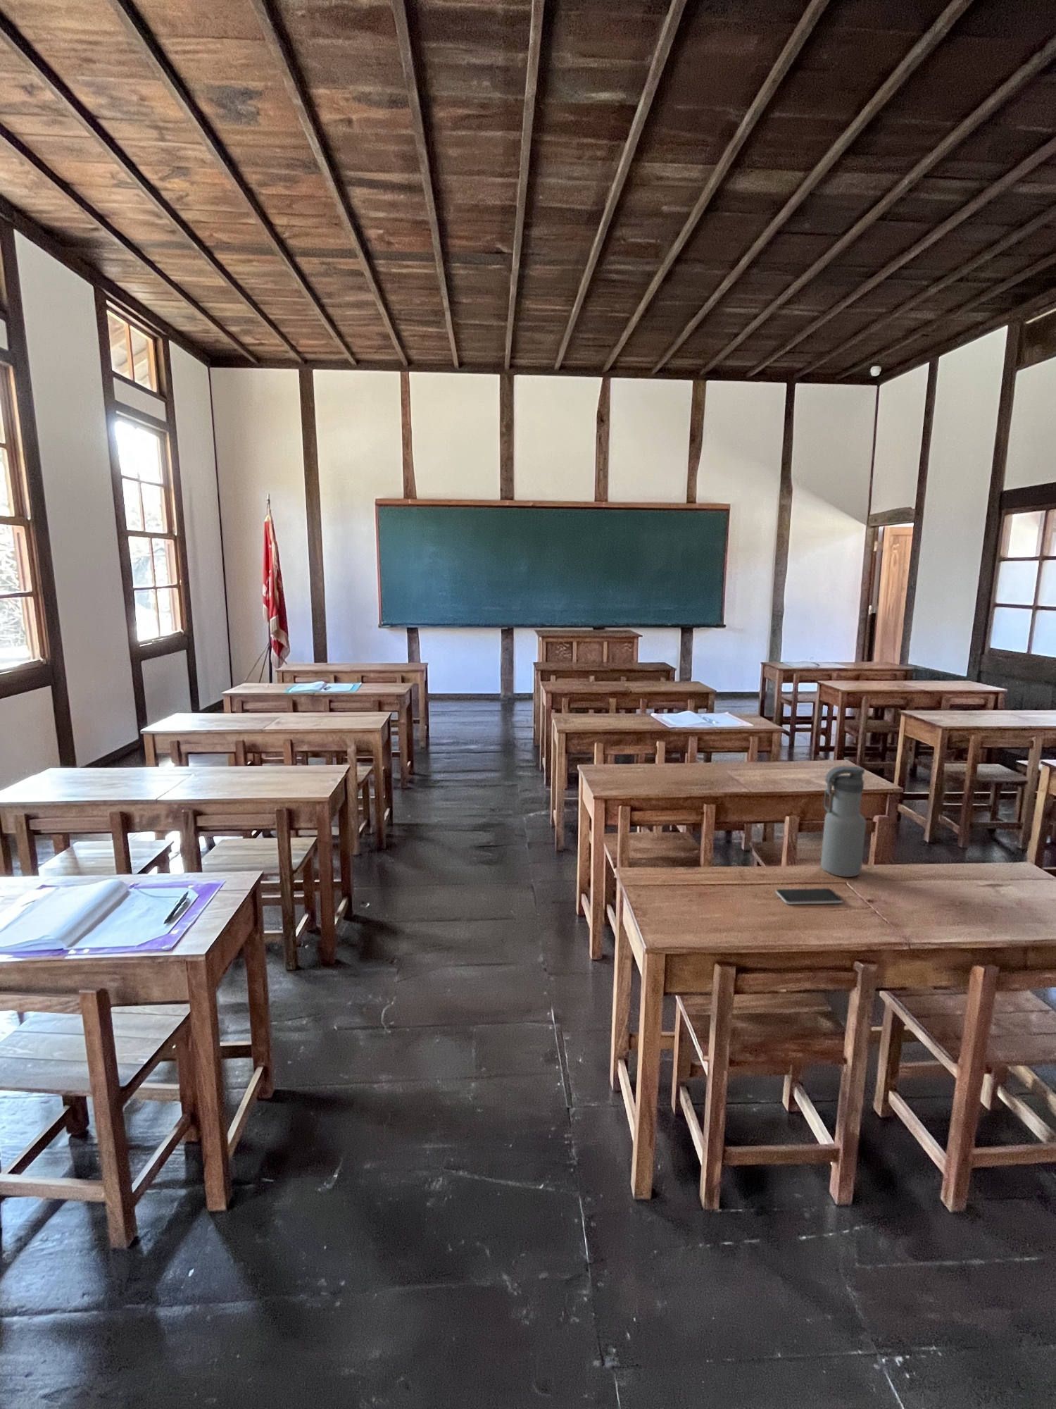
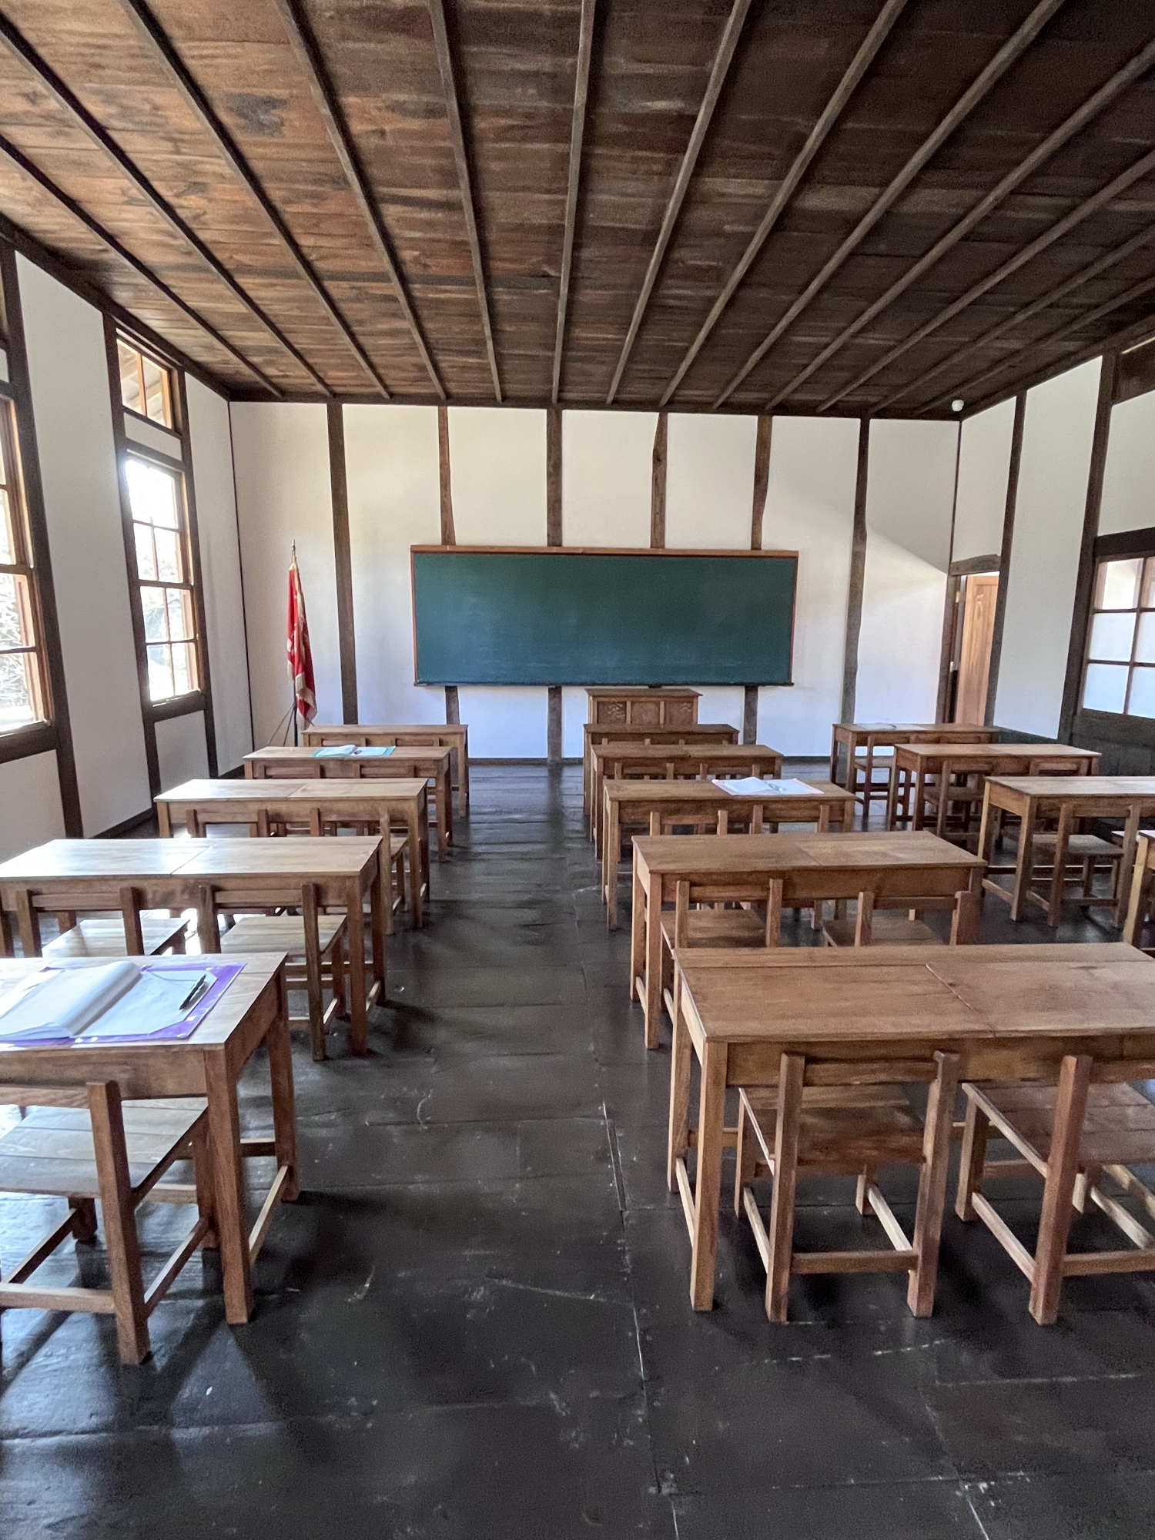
- smartphone (809, 896)
- water bottle (844, 820)
